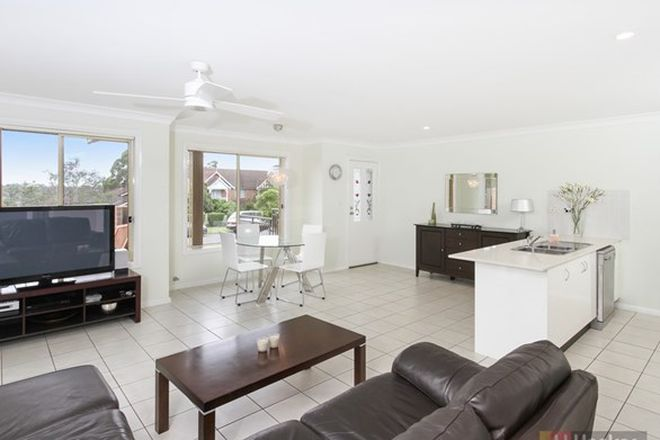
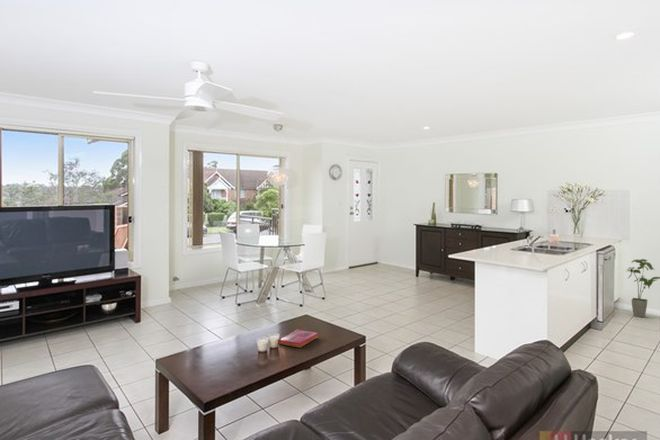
+ hardback book (298, 338)
+ house plant (644, 288)
